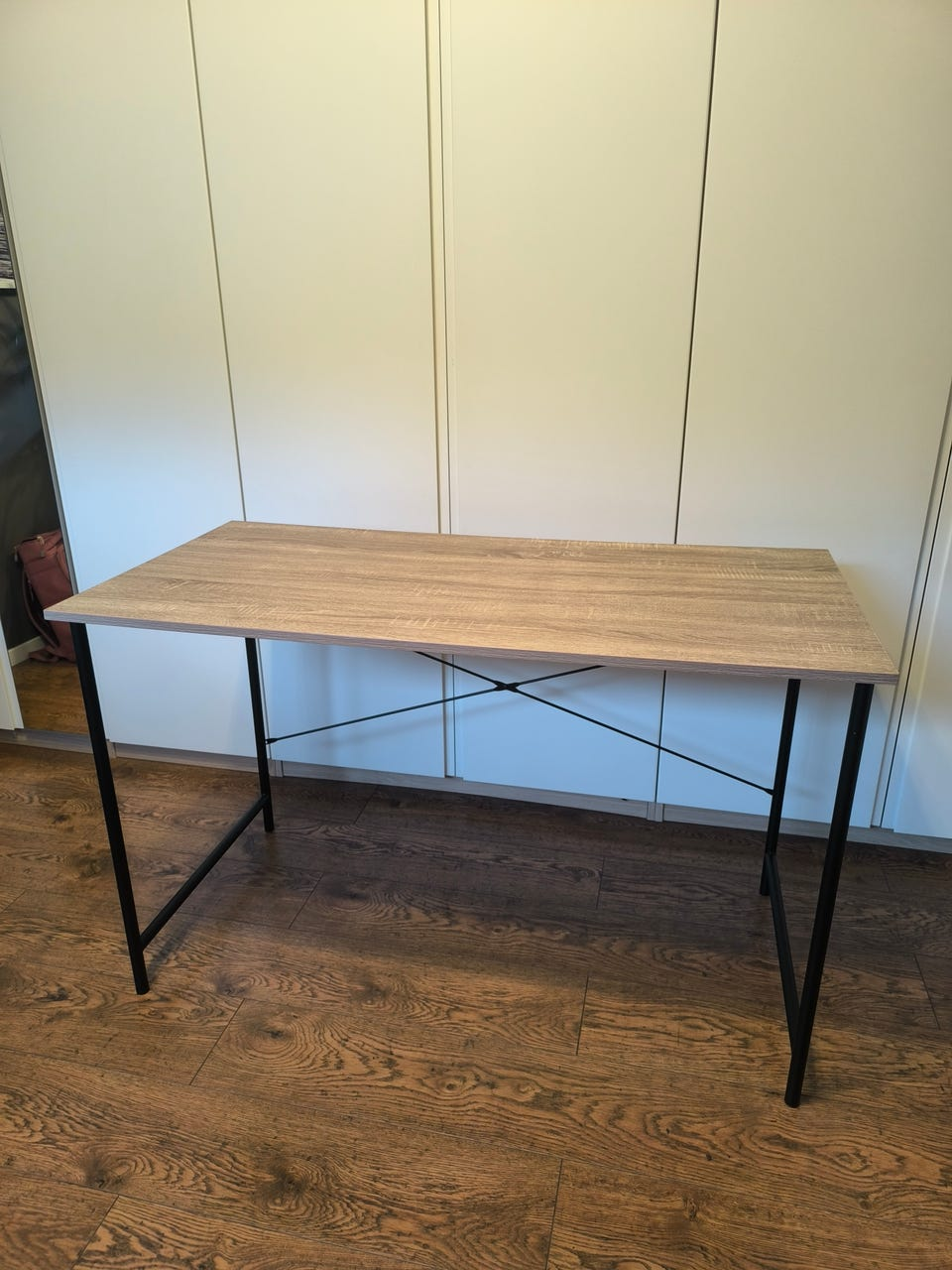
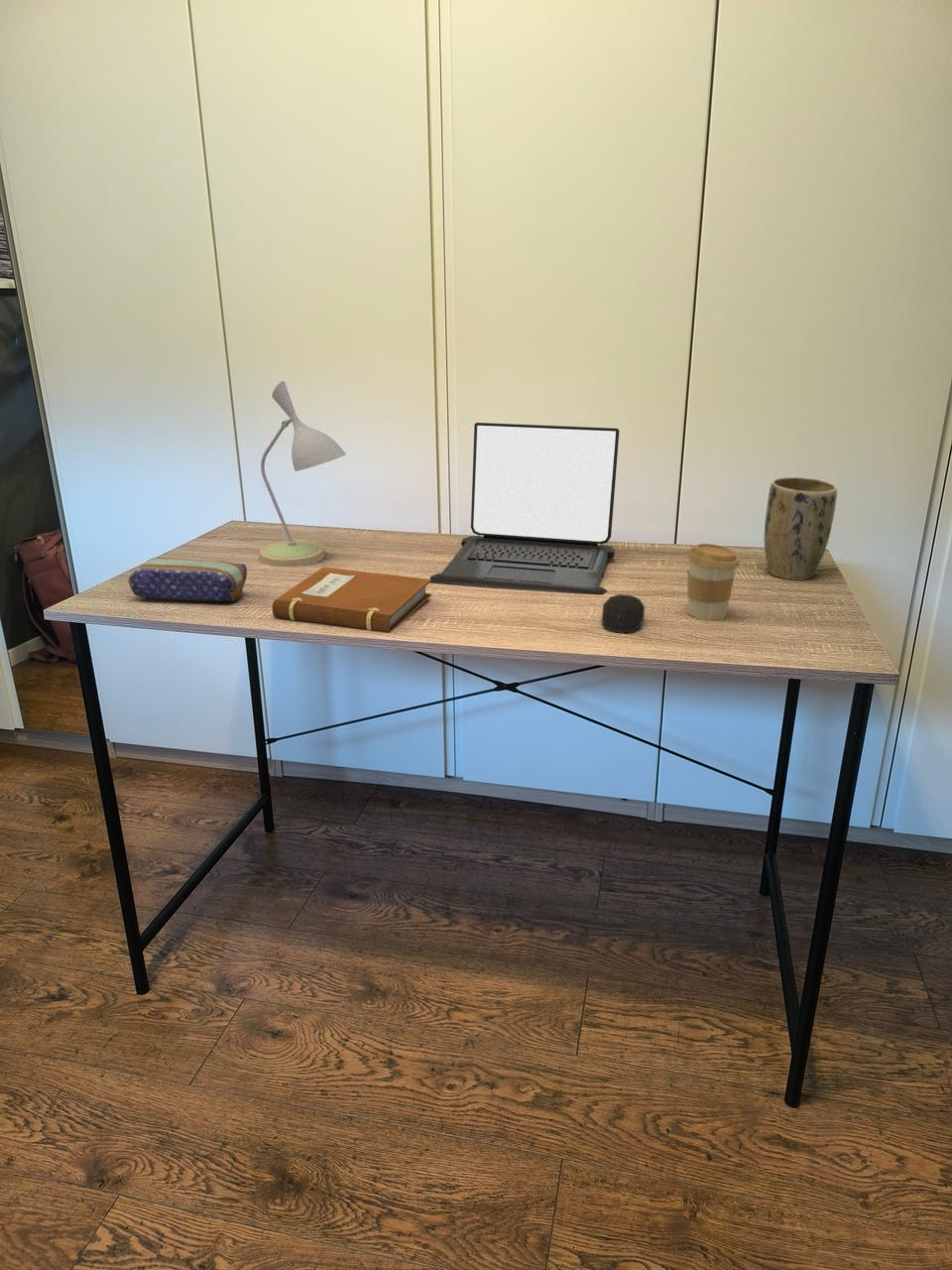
+ desk lamp (297, 470)
+ computer mouse (623, 611)
+ laptop (531, 505)
+ pencil case (188, 578)
+ coffee cup (710, 580)
+ notebook (350, 598)
+ plant pot (796, 529)
